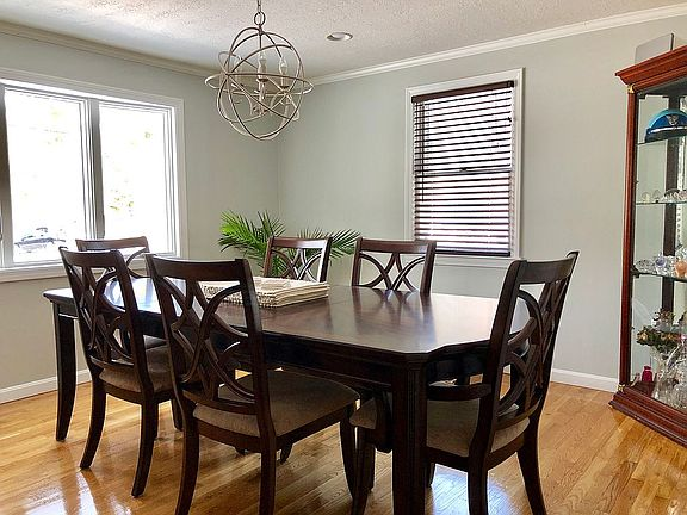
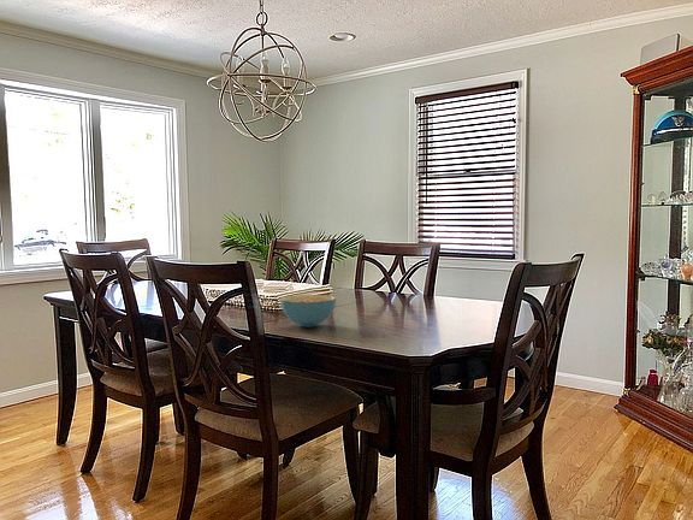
+ cereal bowl (308, 312)
